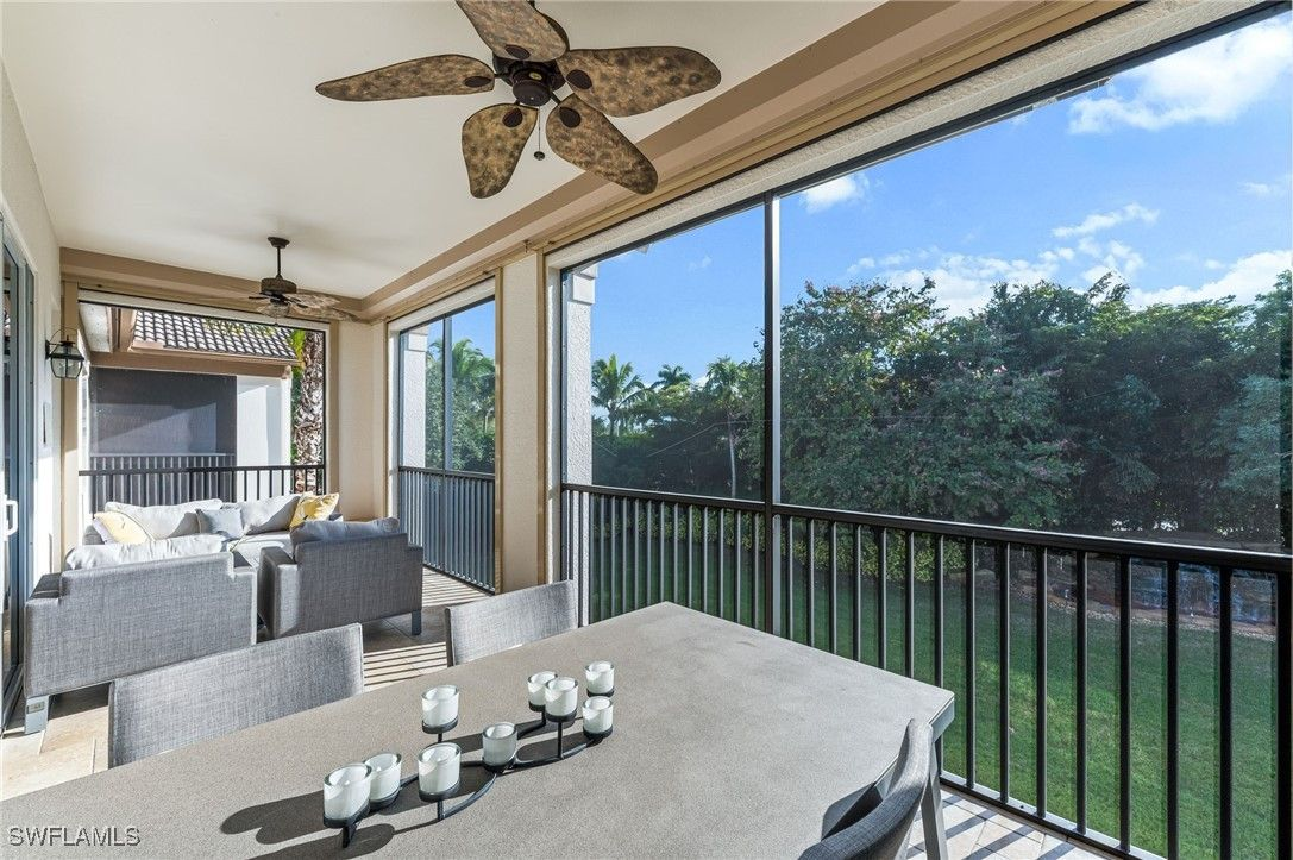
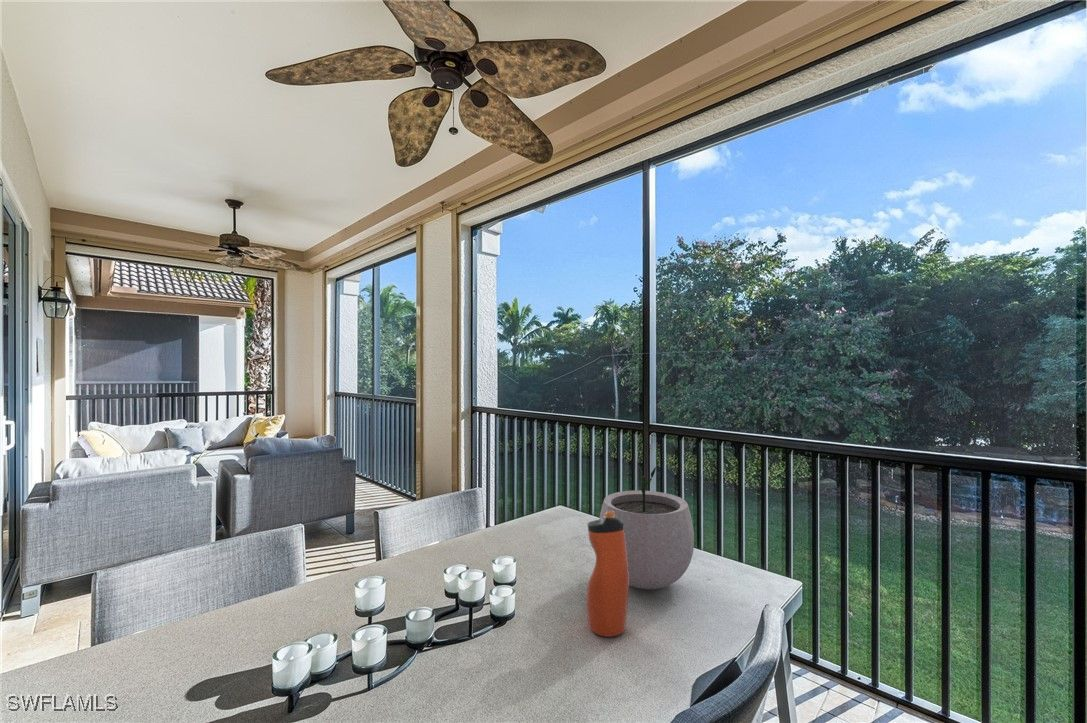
+ water bottle (607, 569)
+ plant pot (645, 524)
